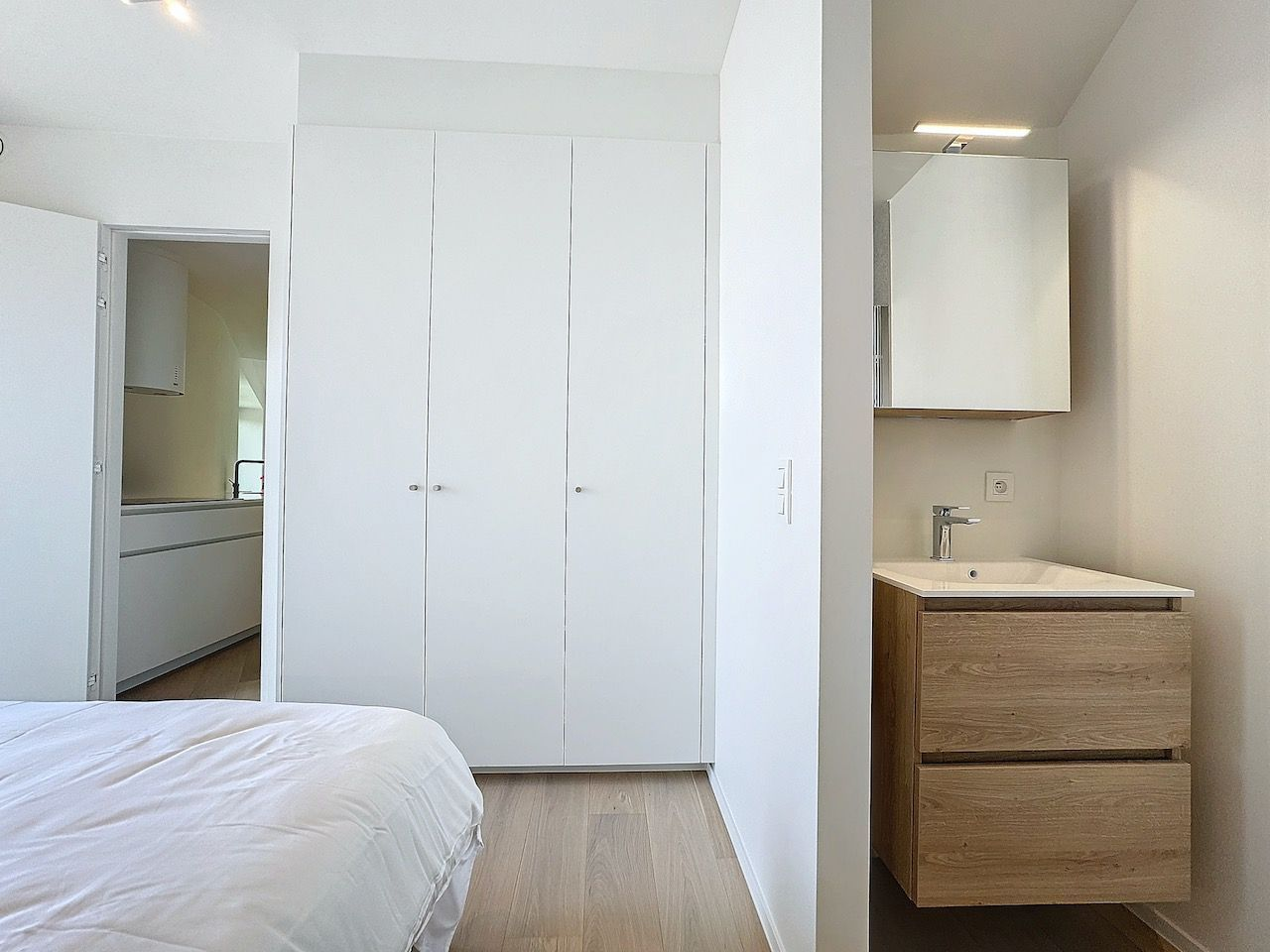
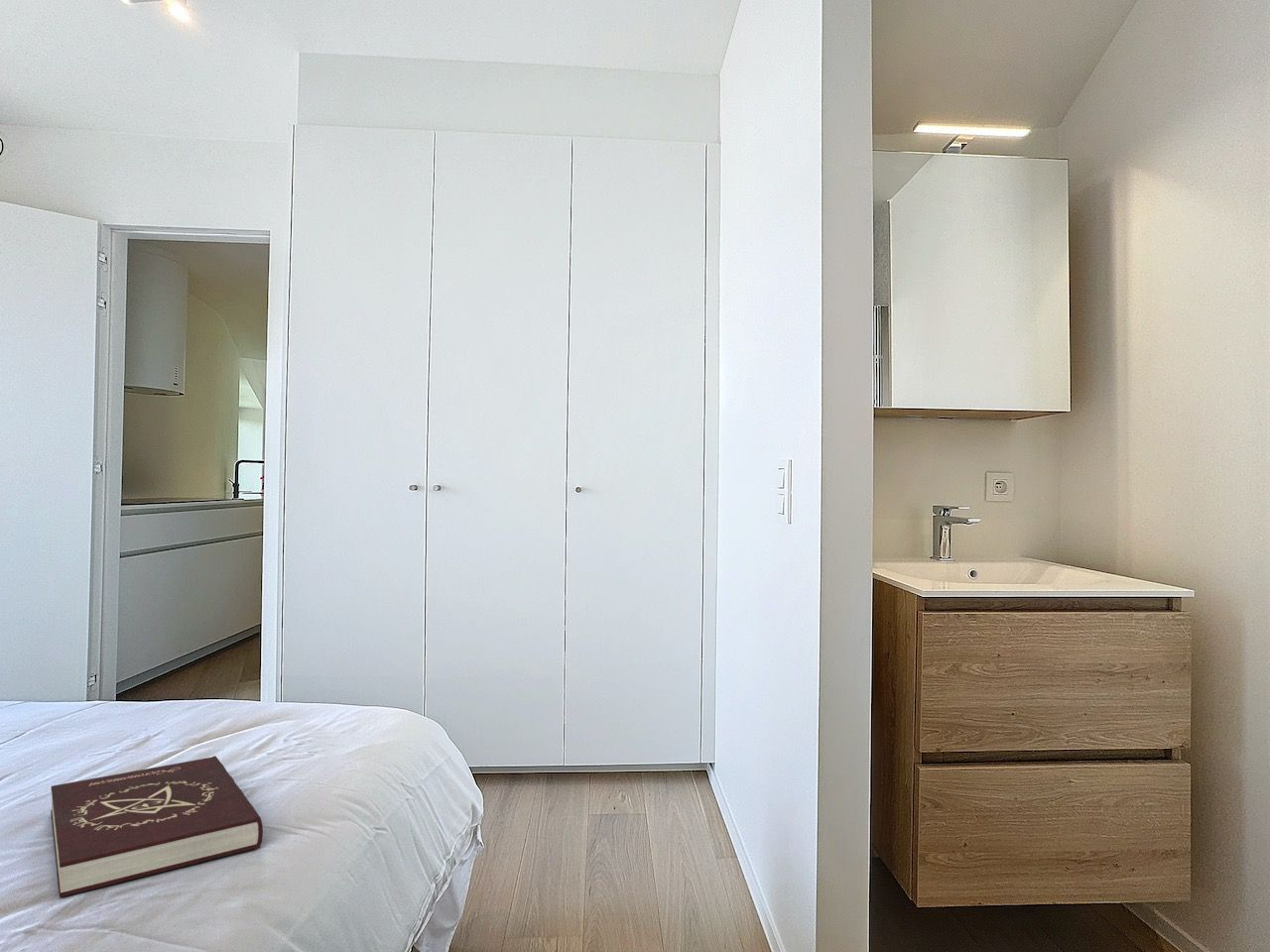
+ book (153, 814)
